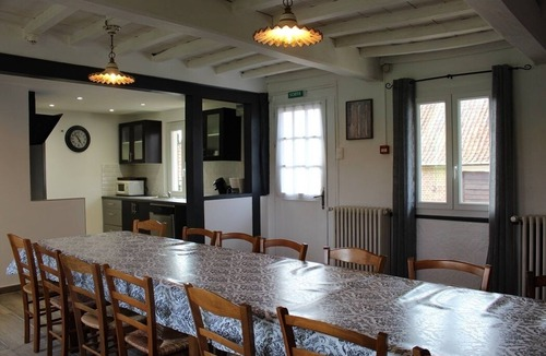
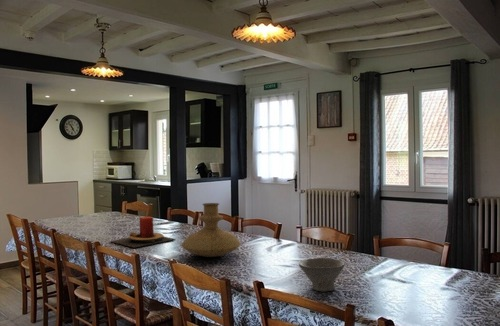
+ bowl (321, 274)
+ vase (211, 229)
+ candle (143, 228)
